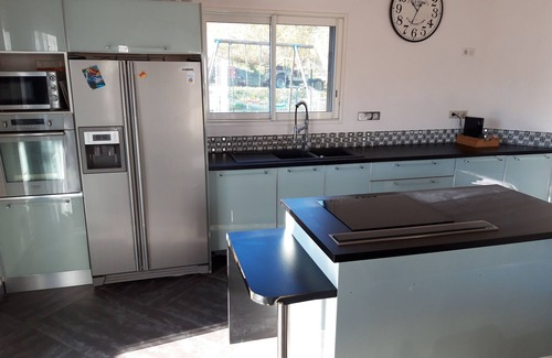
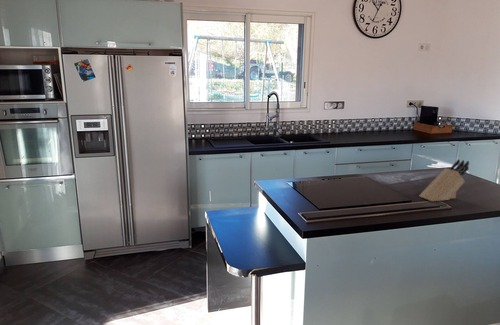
+ knife block (445, 179)
